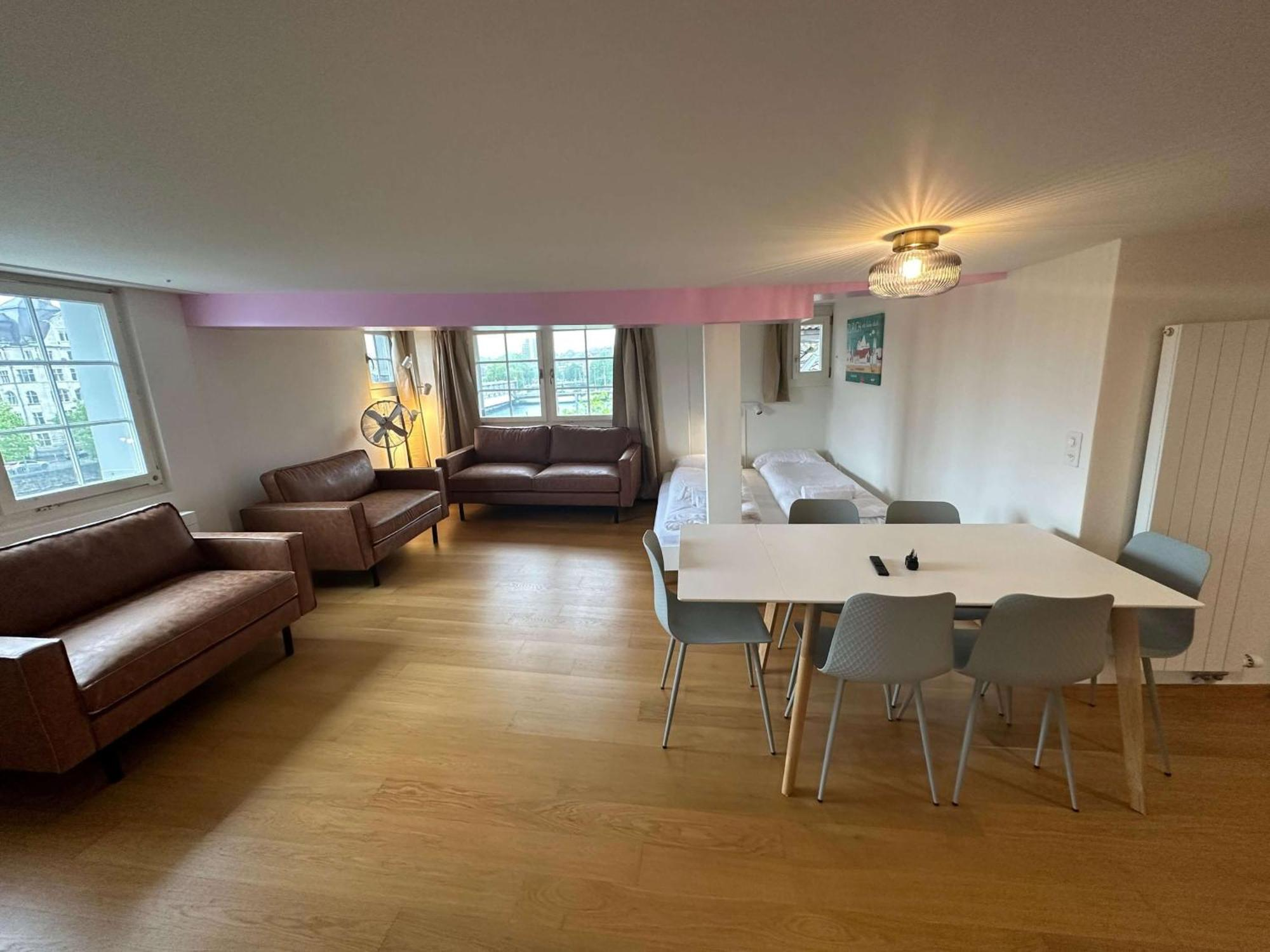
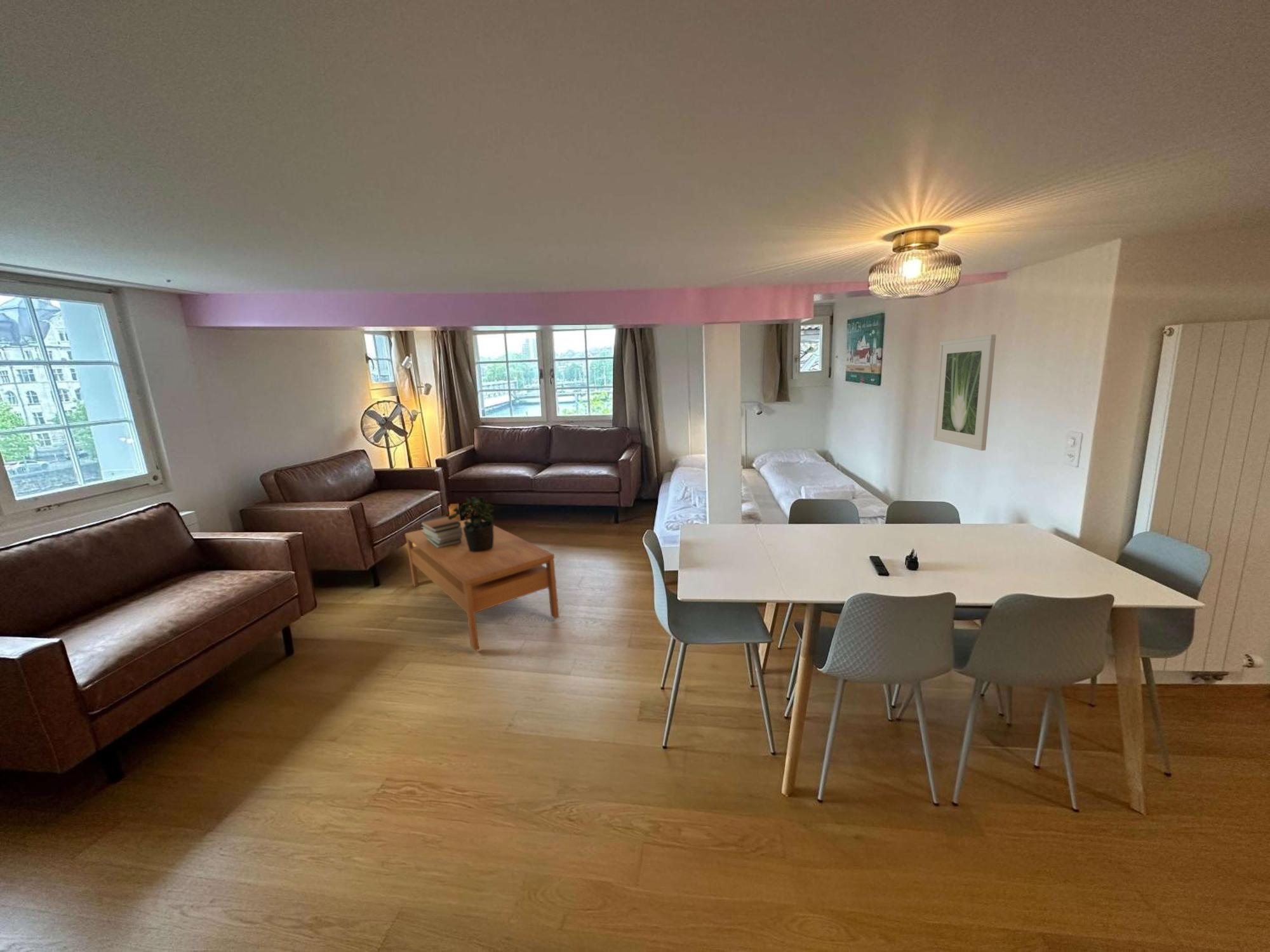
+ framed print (961, 392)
+ book stack (441, 531)
+ potted plant (475, 522)
+ coffee table (476, 572)
